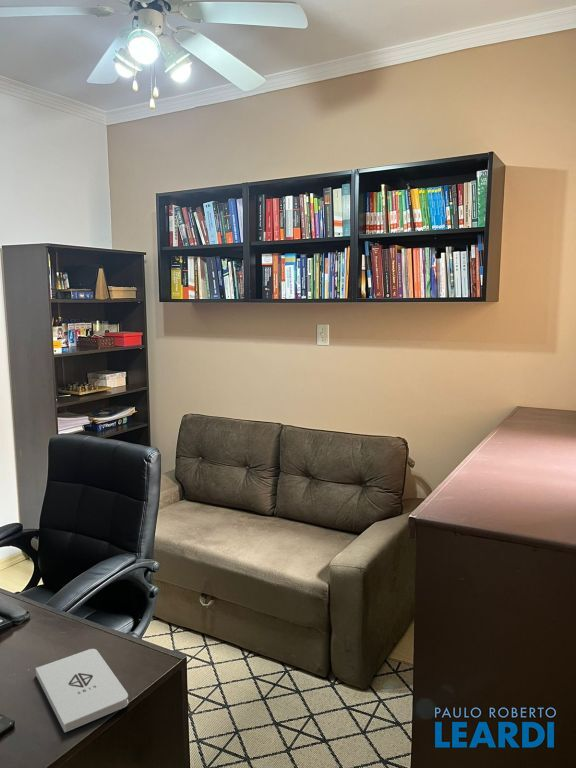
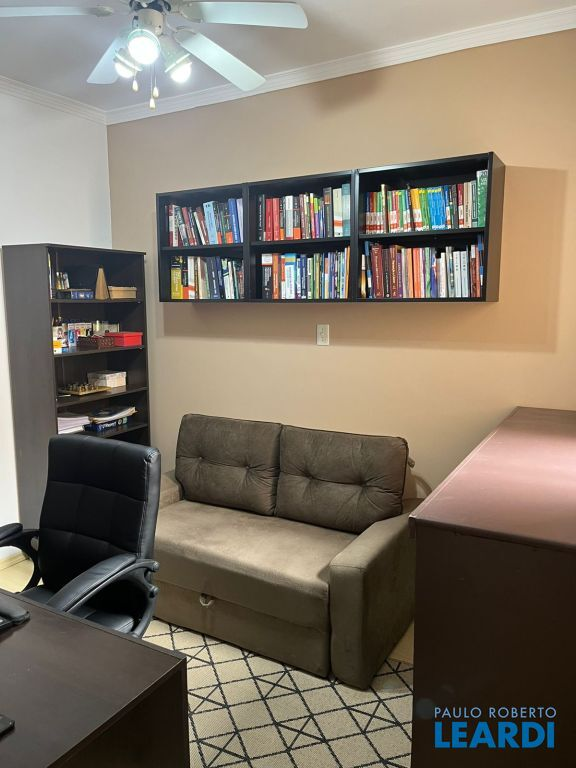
- notepad (81, 685)
